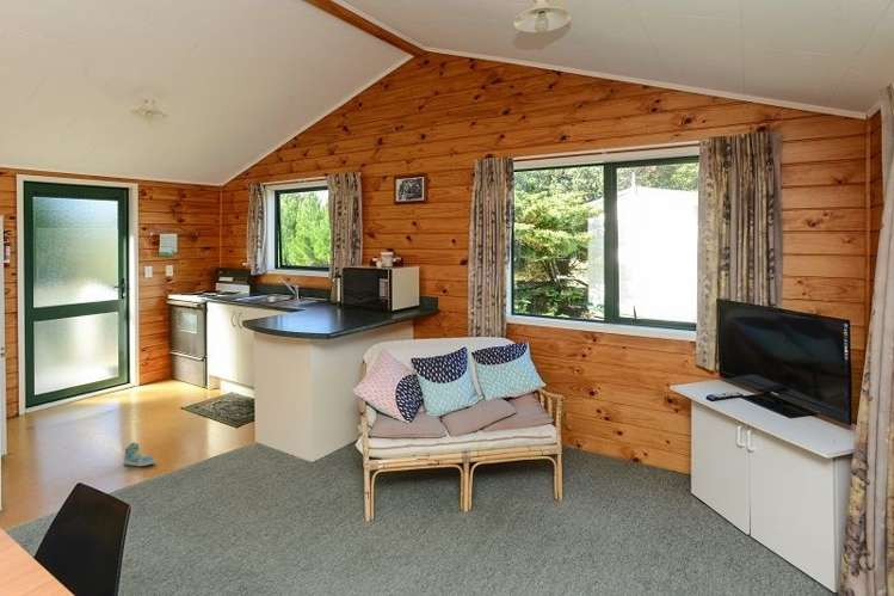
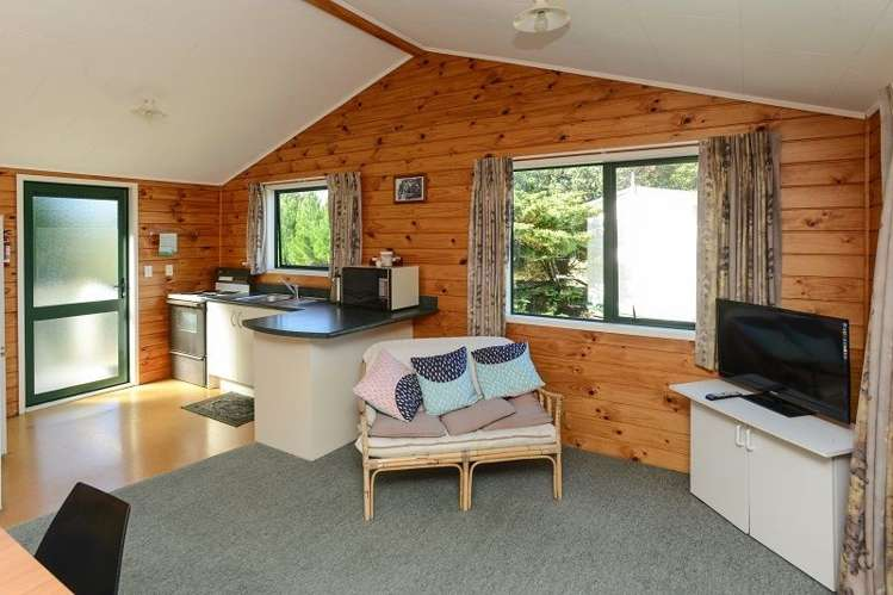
- sneaker (138, 453)
